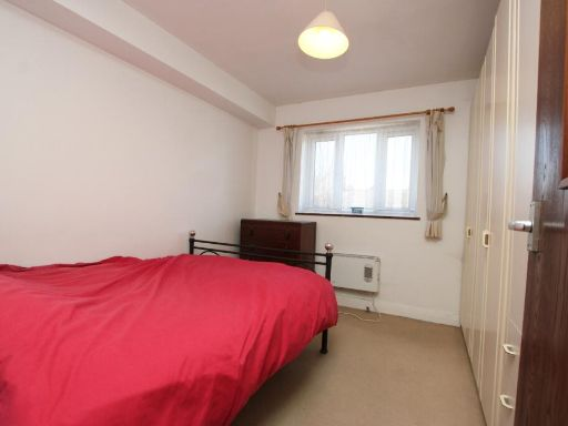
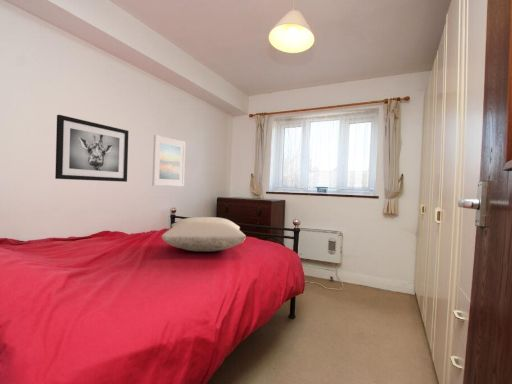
+ pillow (205, 234)
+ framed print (169, 162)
+ wall art (95, 152)
